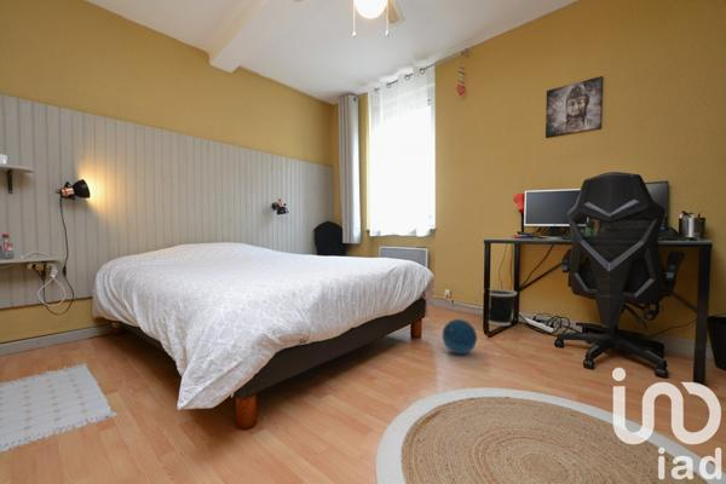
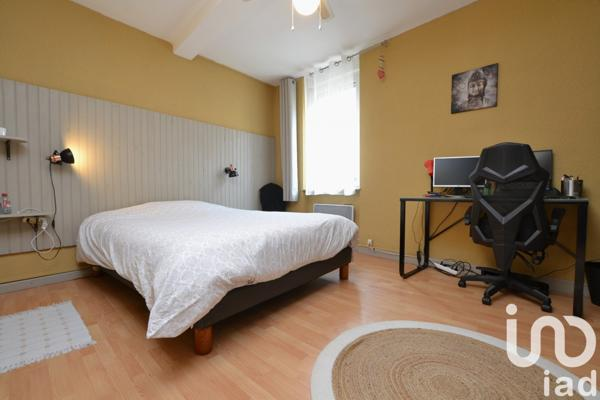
- wastebasket (499, 306)
- ball (459, 336)
